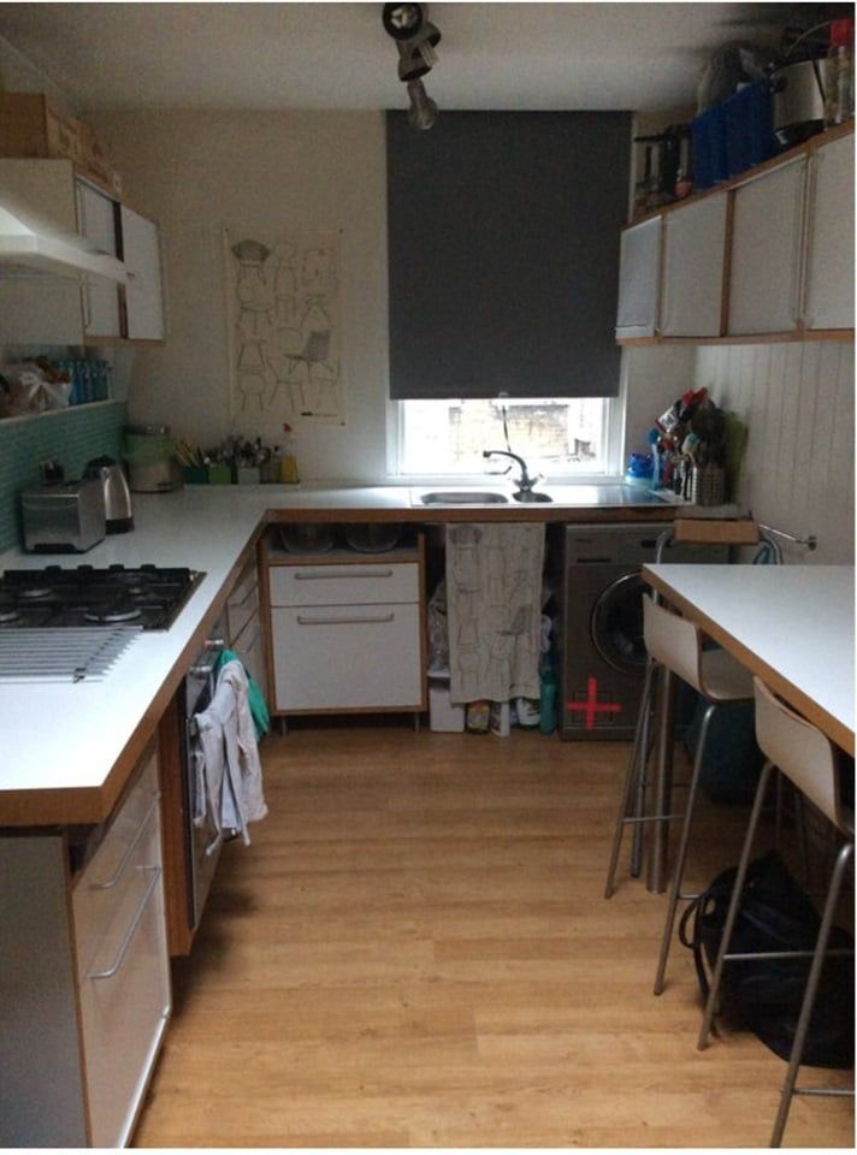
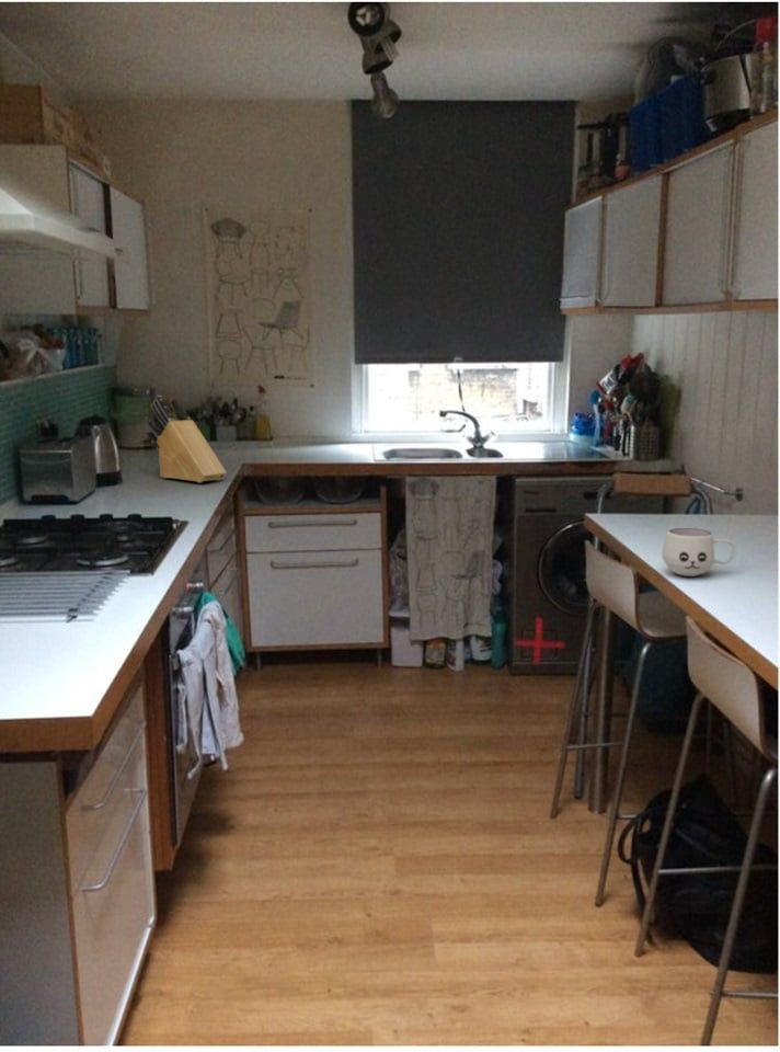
+ knife block (183, 437)
+ mug (698, 552)
